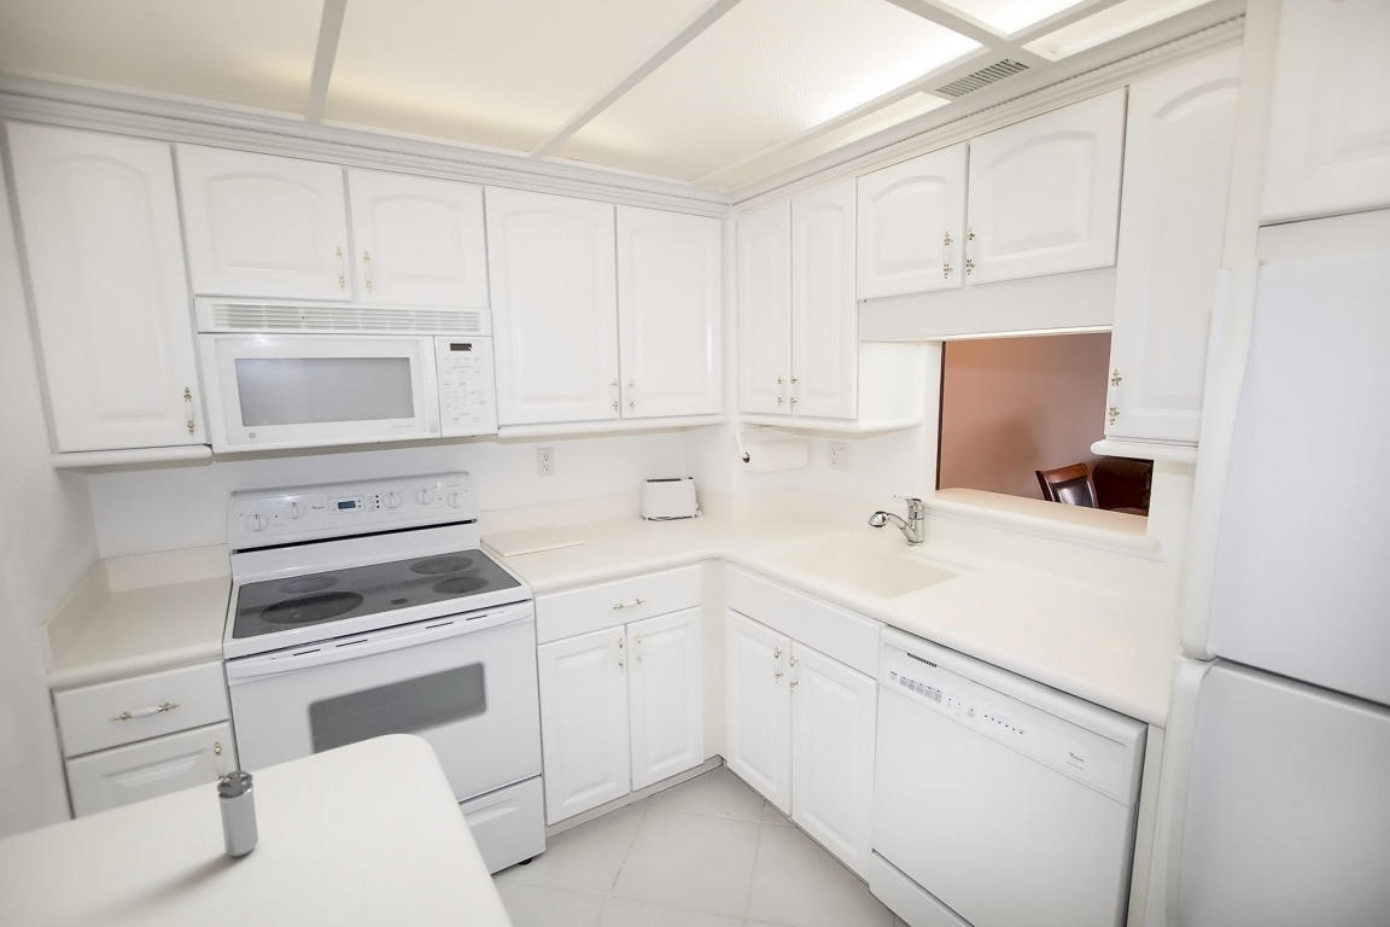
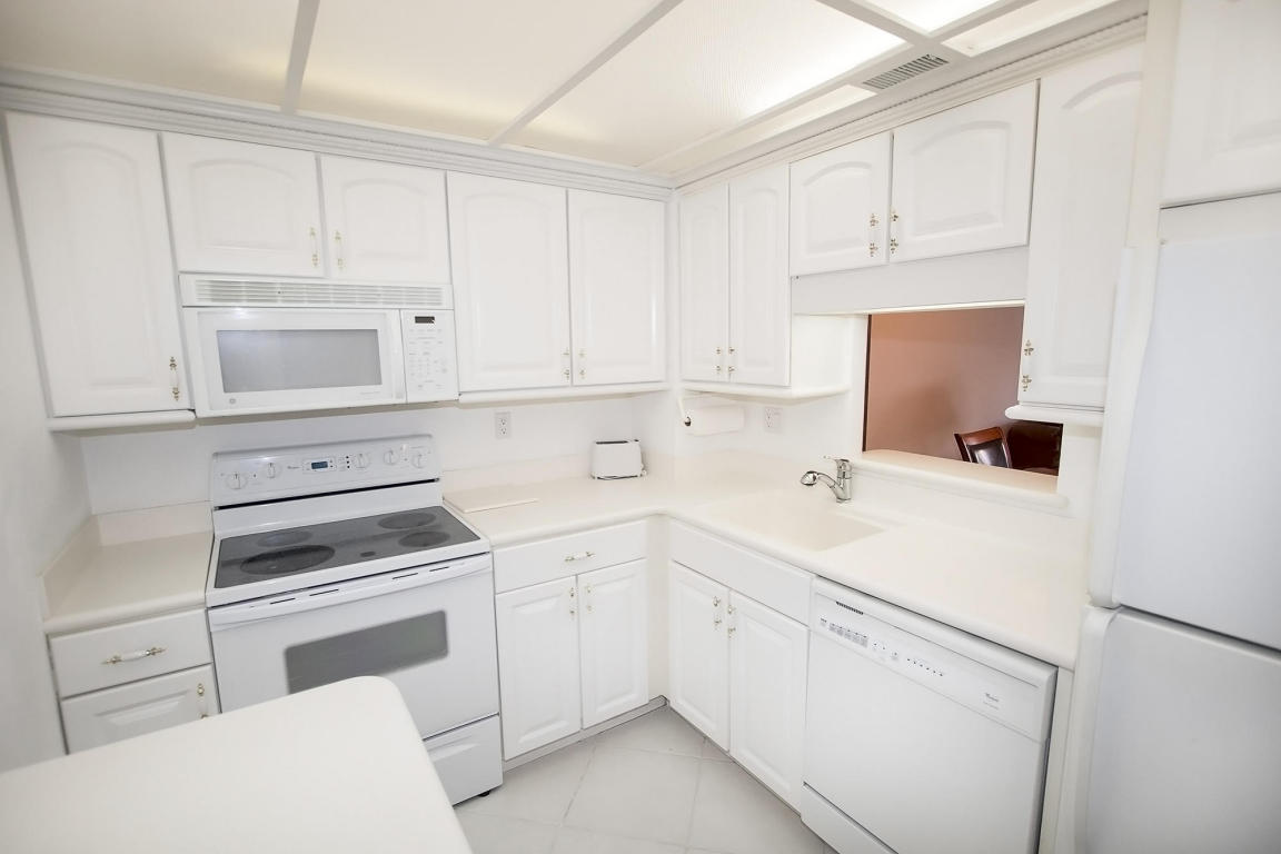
- shaker (238, 811)
